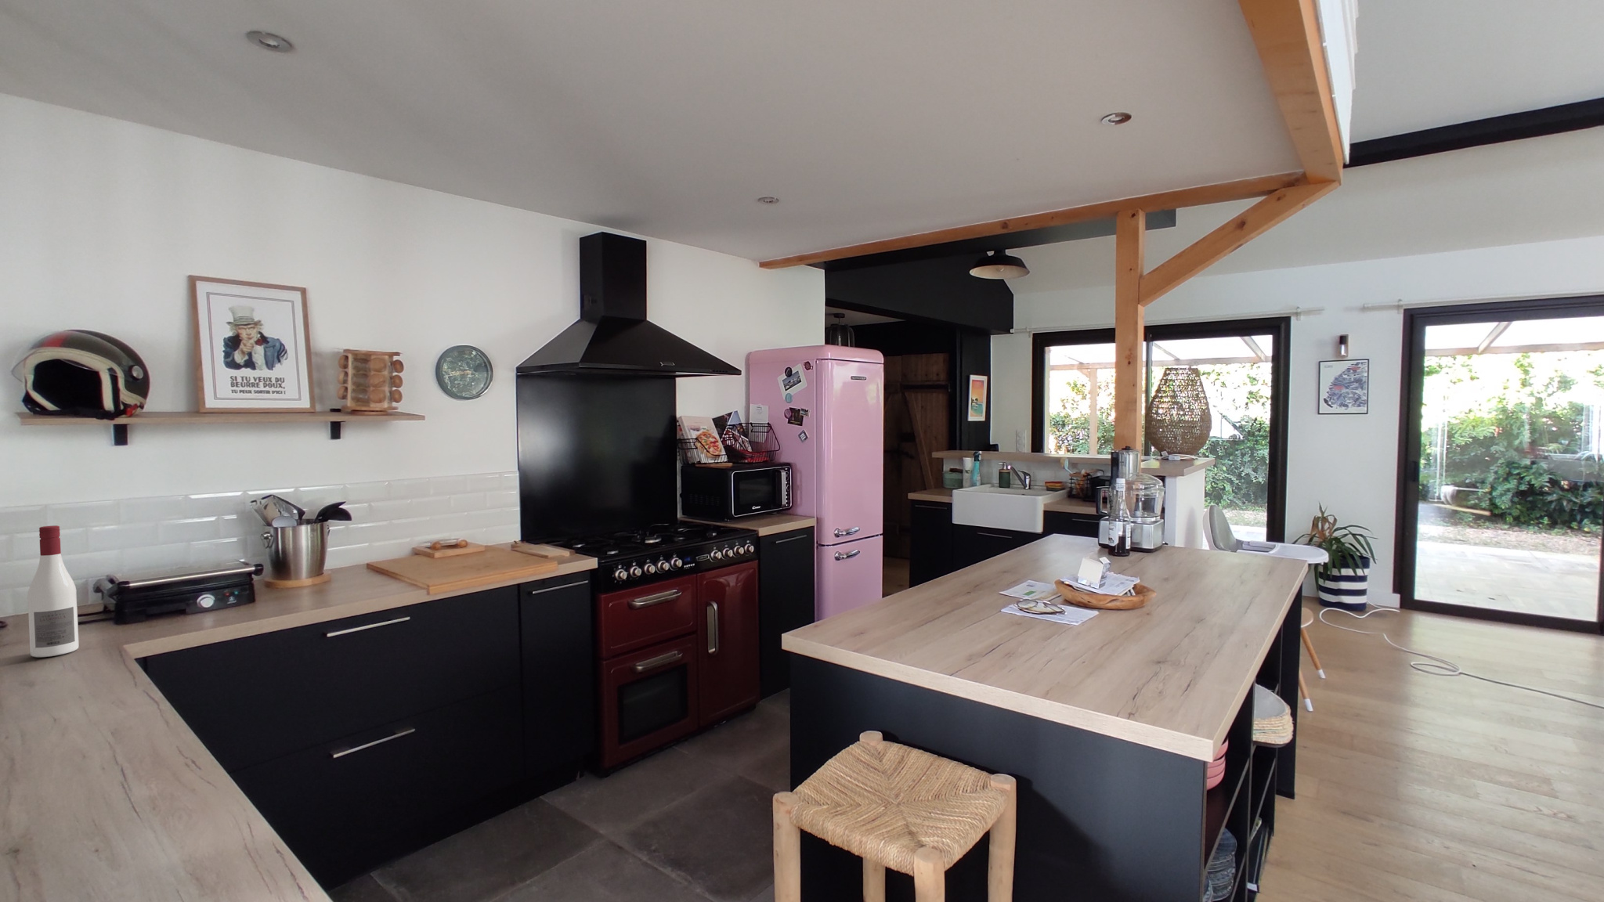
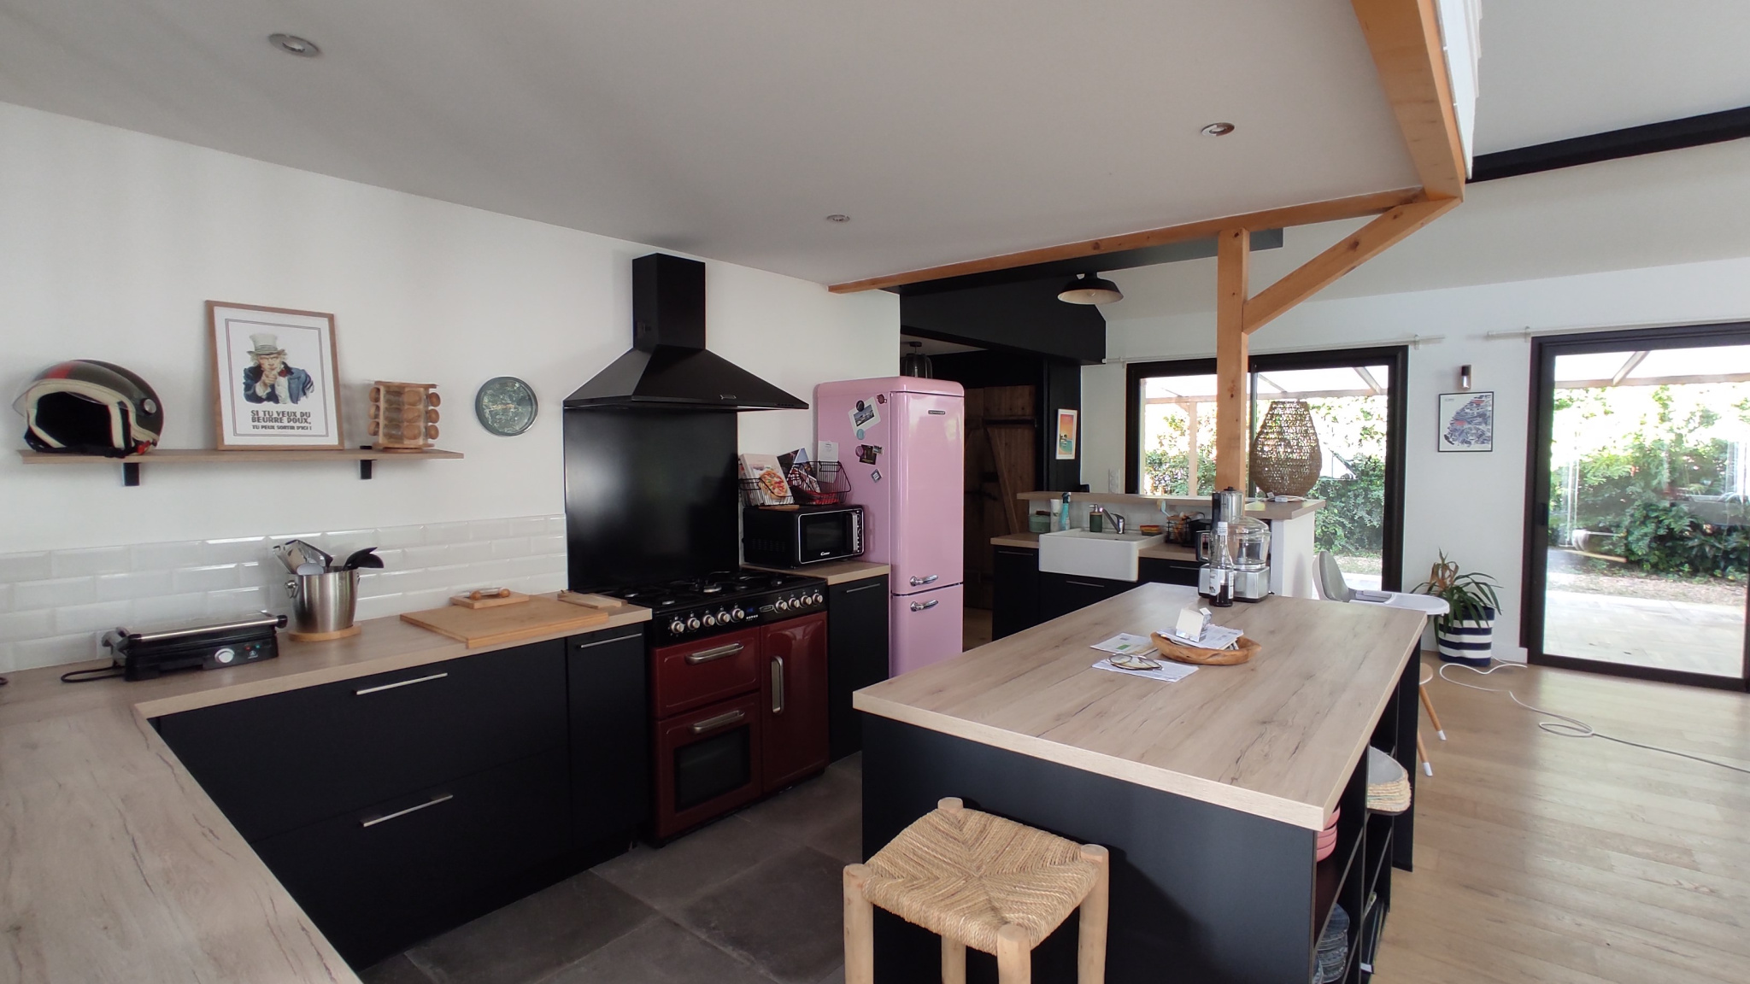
- alcohol (52, 589)
